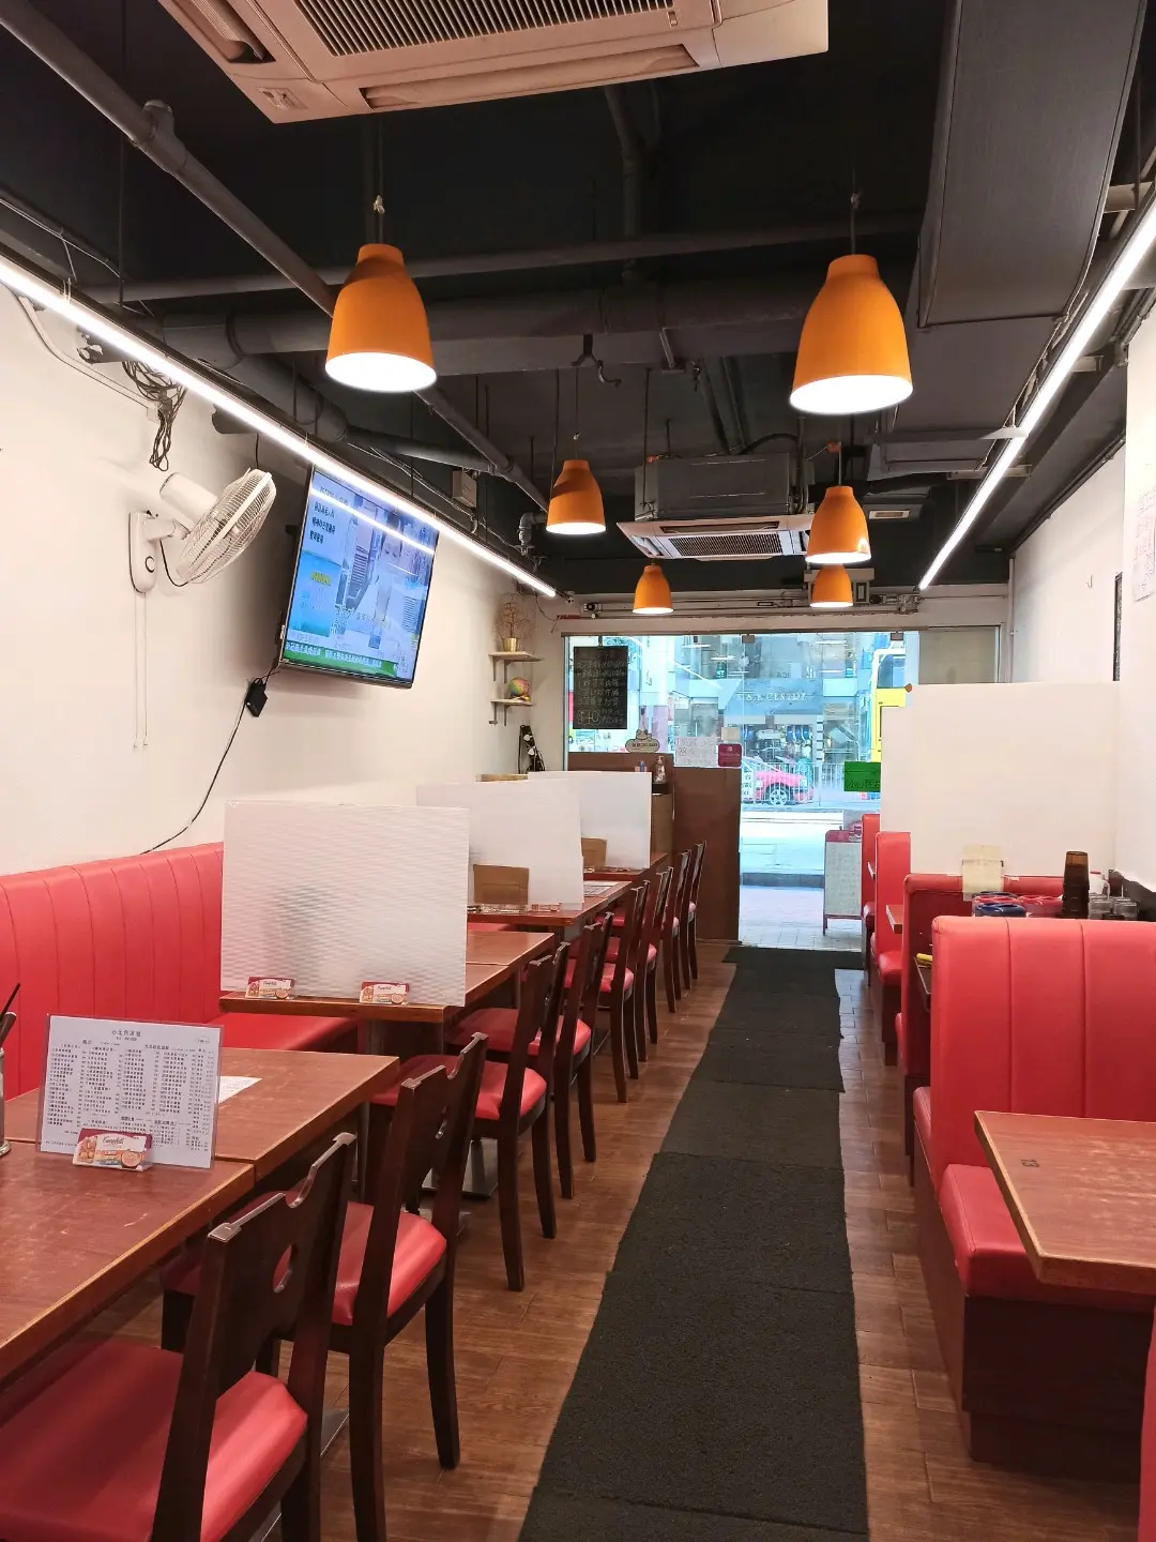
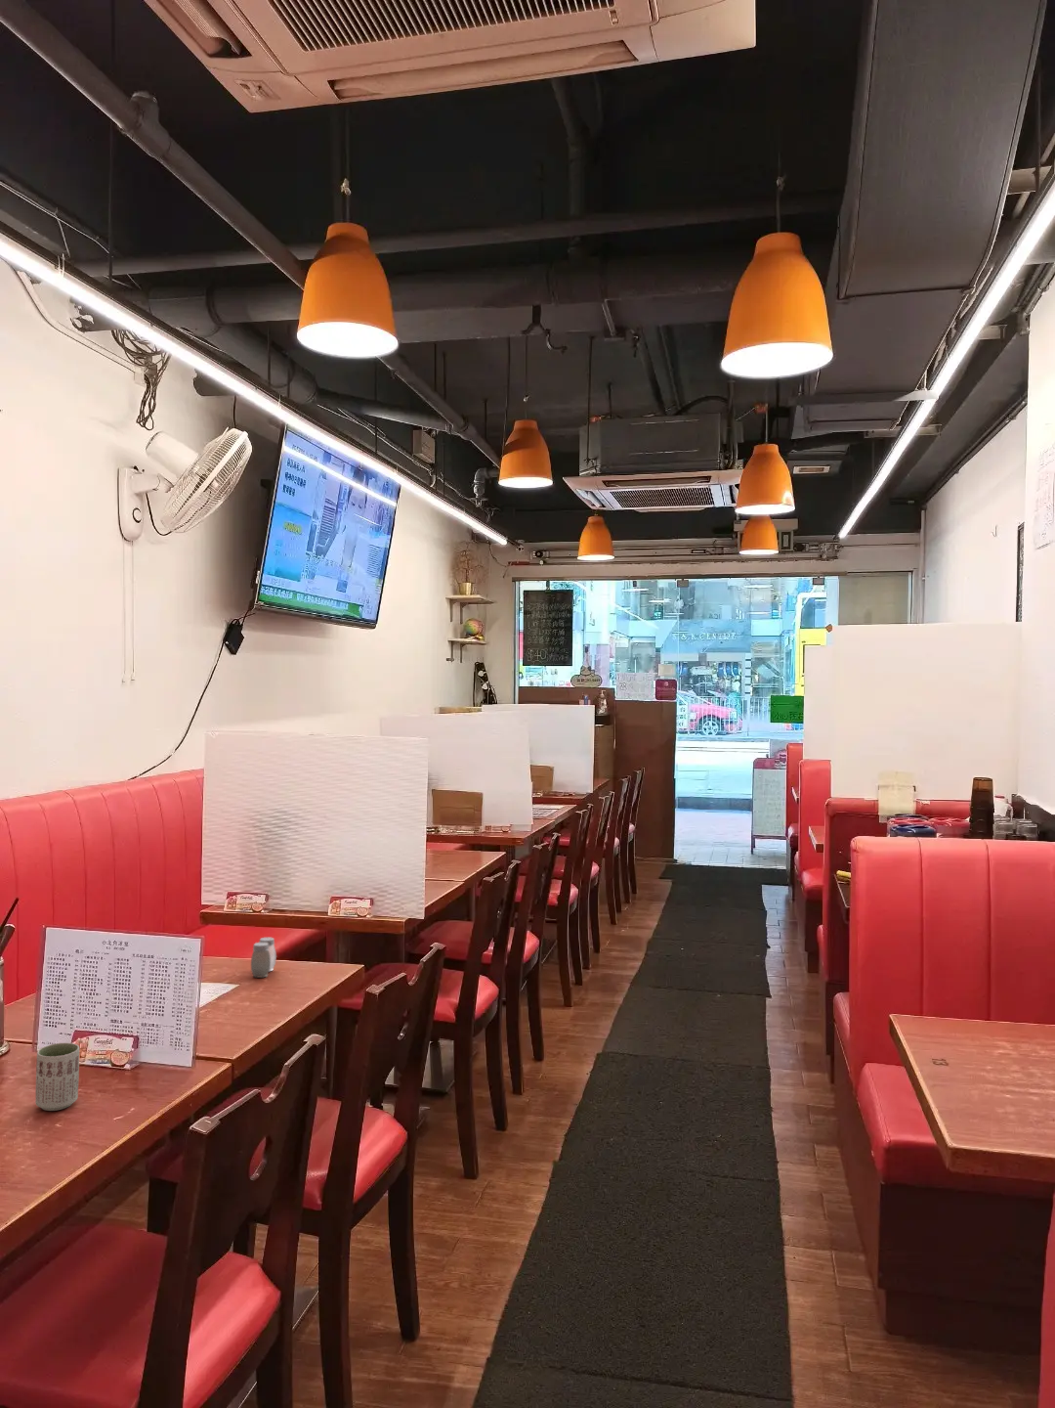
+ cup (58, 1077)
+ salt and pepper shaker (263, 957)
